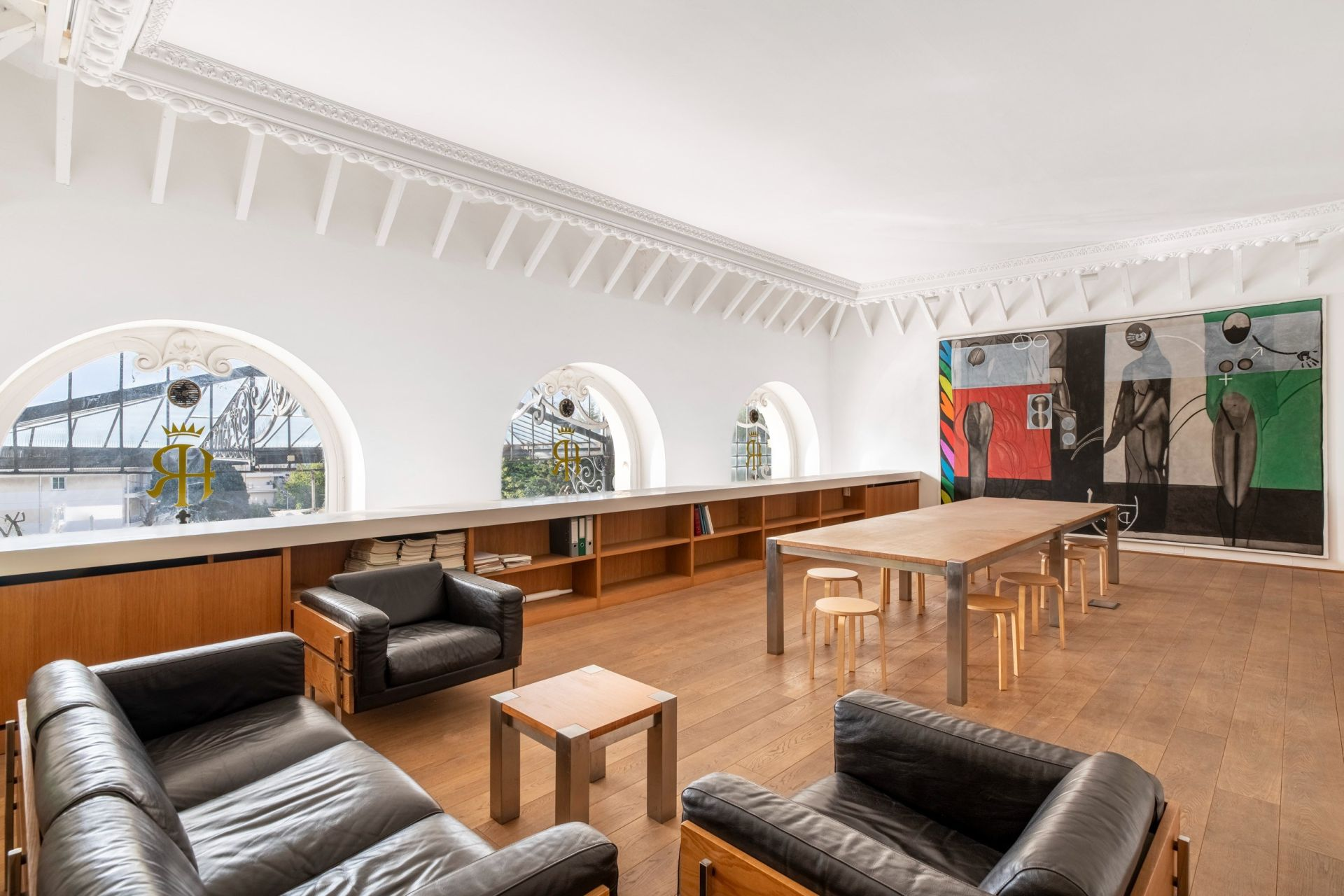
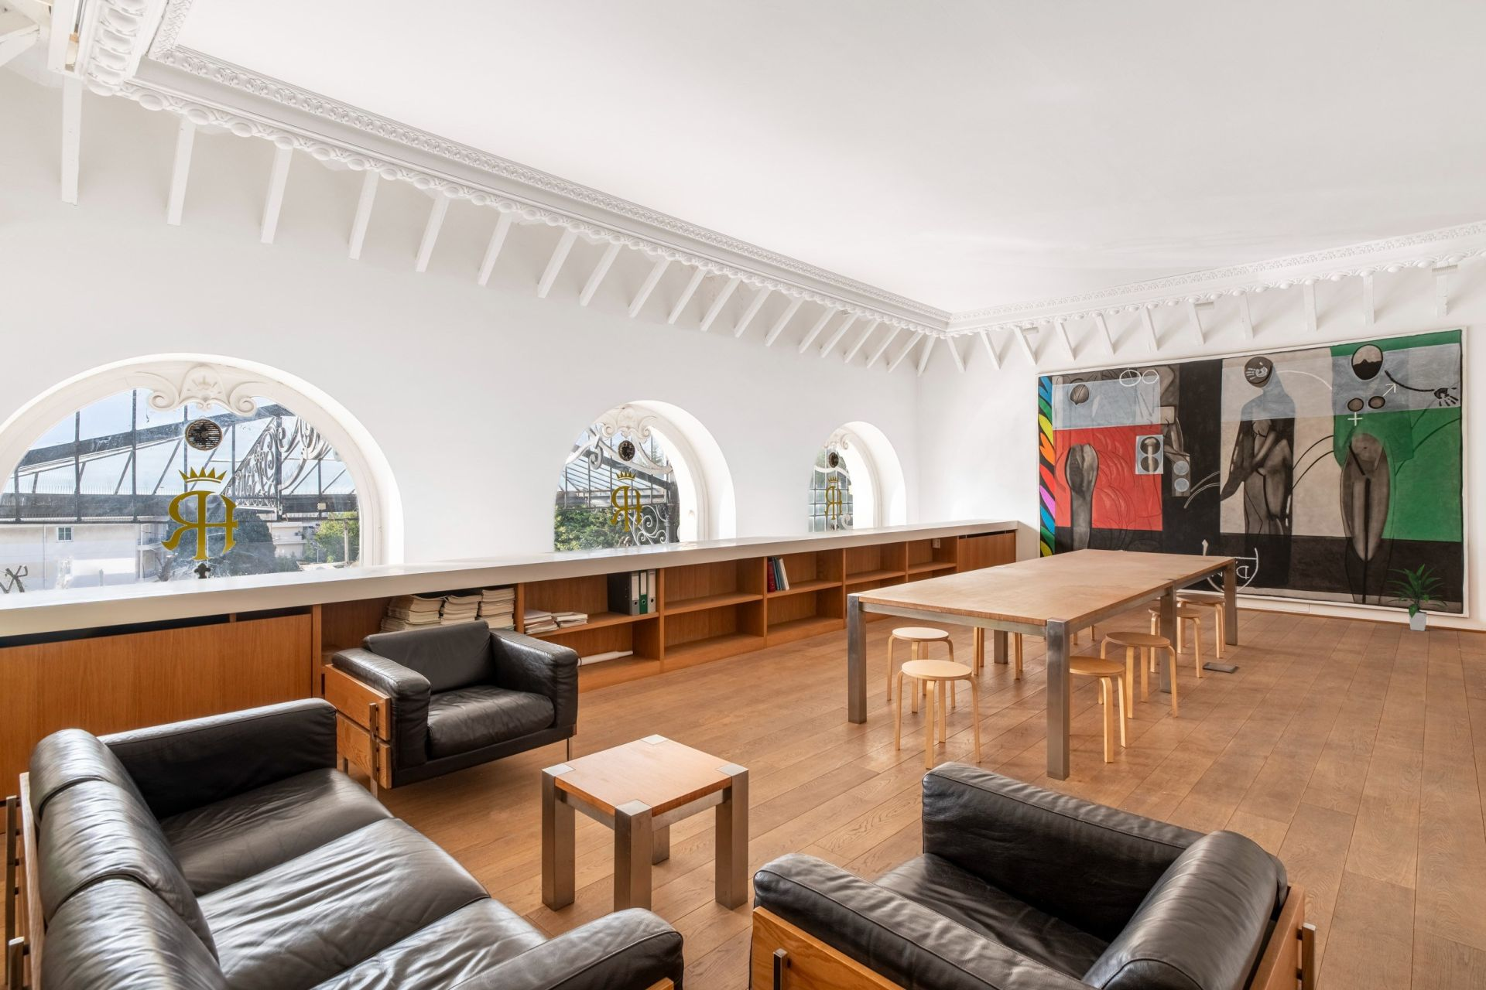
+ indoor plant (1415, 597)
